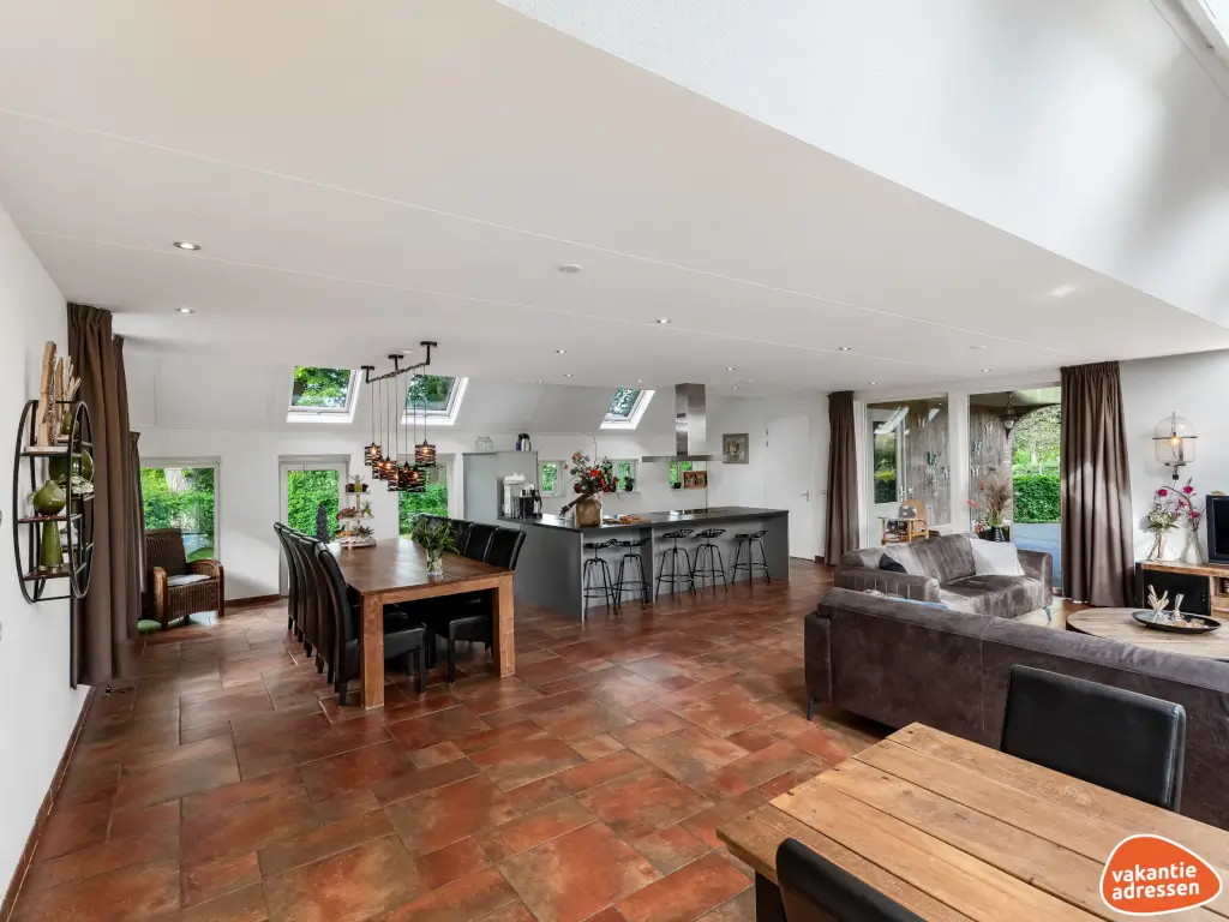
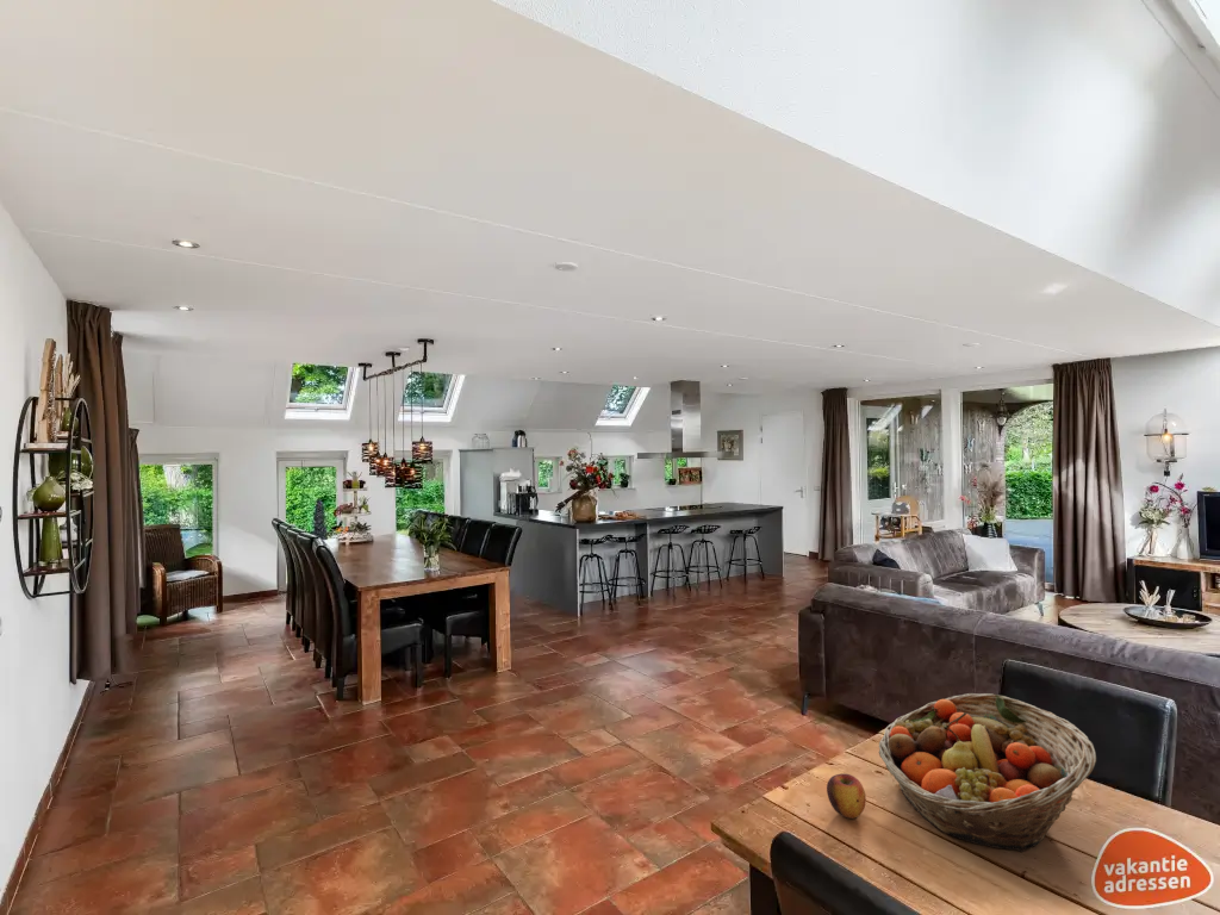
+ apple (846, 796)
+ fruit basket (977, 761)
